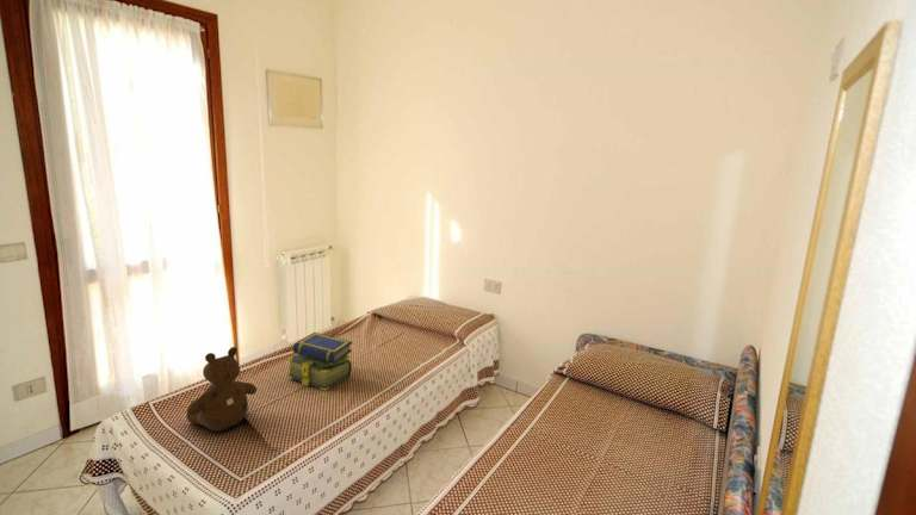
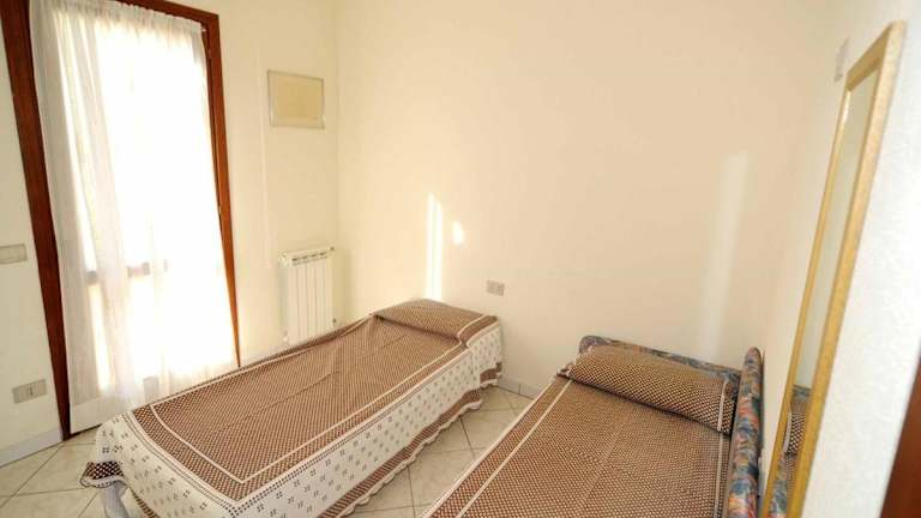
- teddy bear (217, 385)
- stack of books (322, 359)
